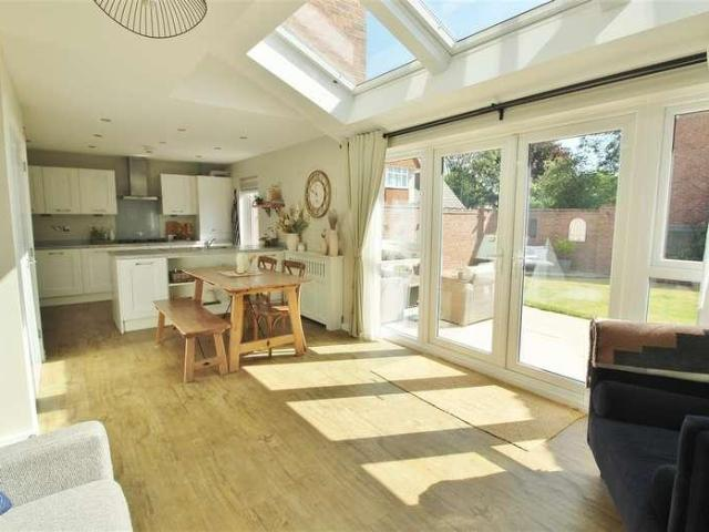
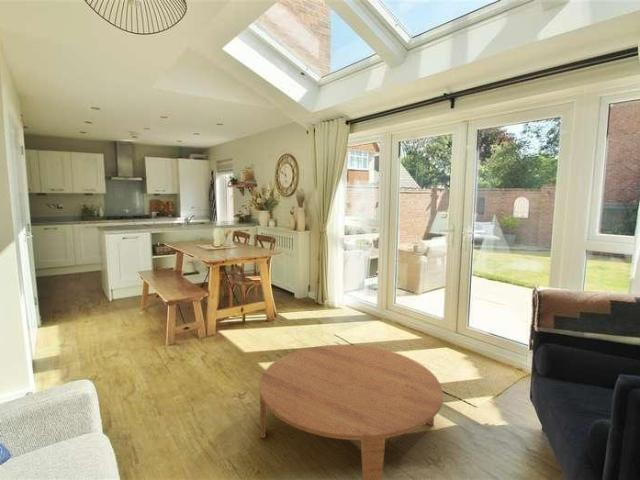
+ coffee table (348, 403)
